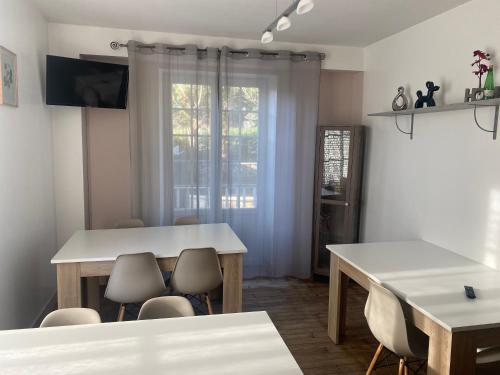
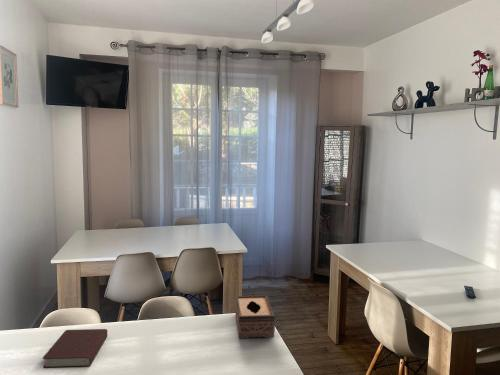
+ tissue box (253, 315)
+ book (77, 347)
